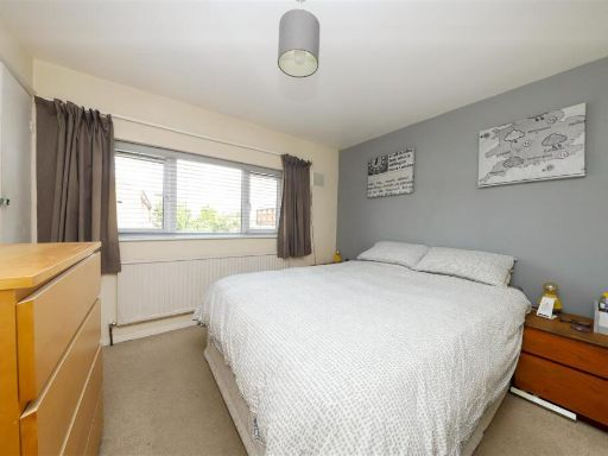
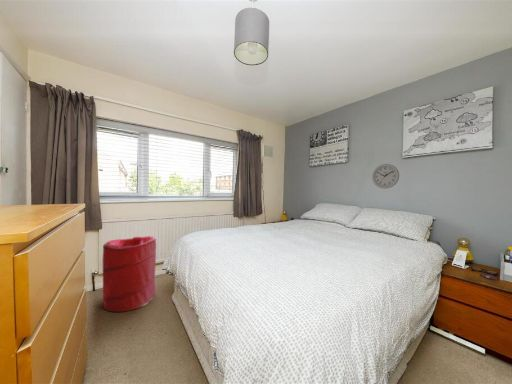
+ wall clock (384, 176)
+ laundry hamper (130, 268)
